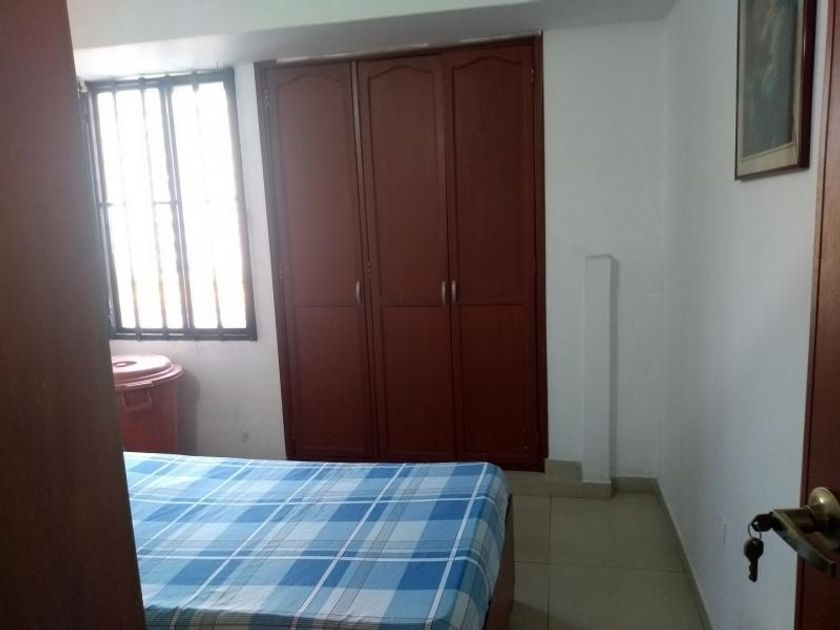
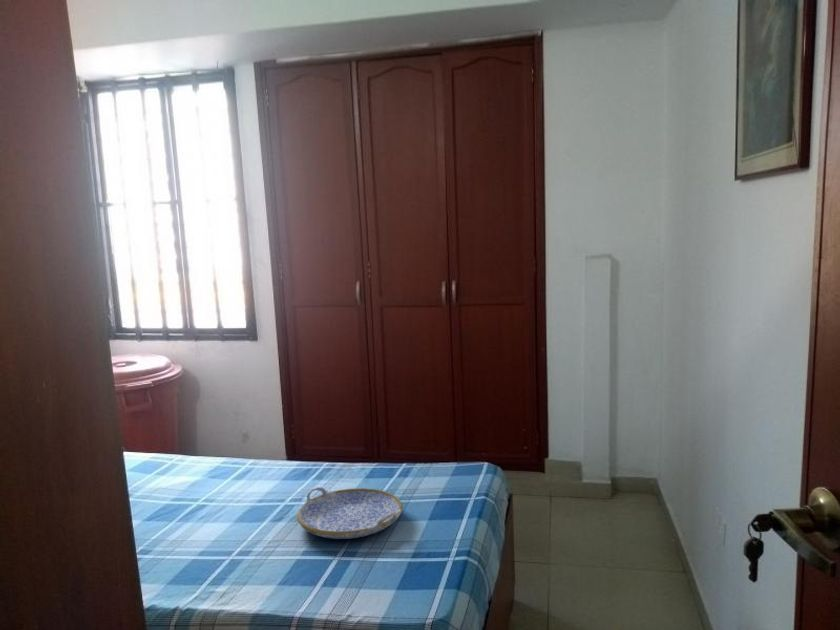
+ serving tray (350, 510)
